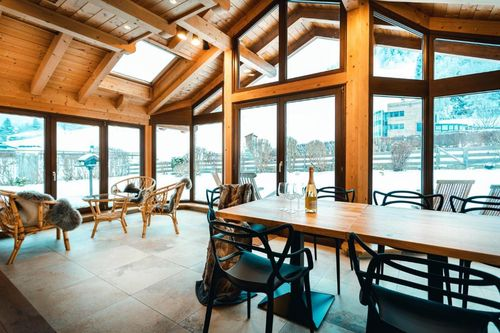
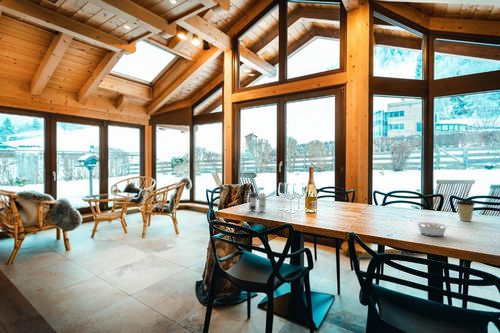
+ legume (430, 228)
+ candle (253, 201)
+ coffee cup (465, 210)
